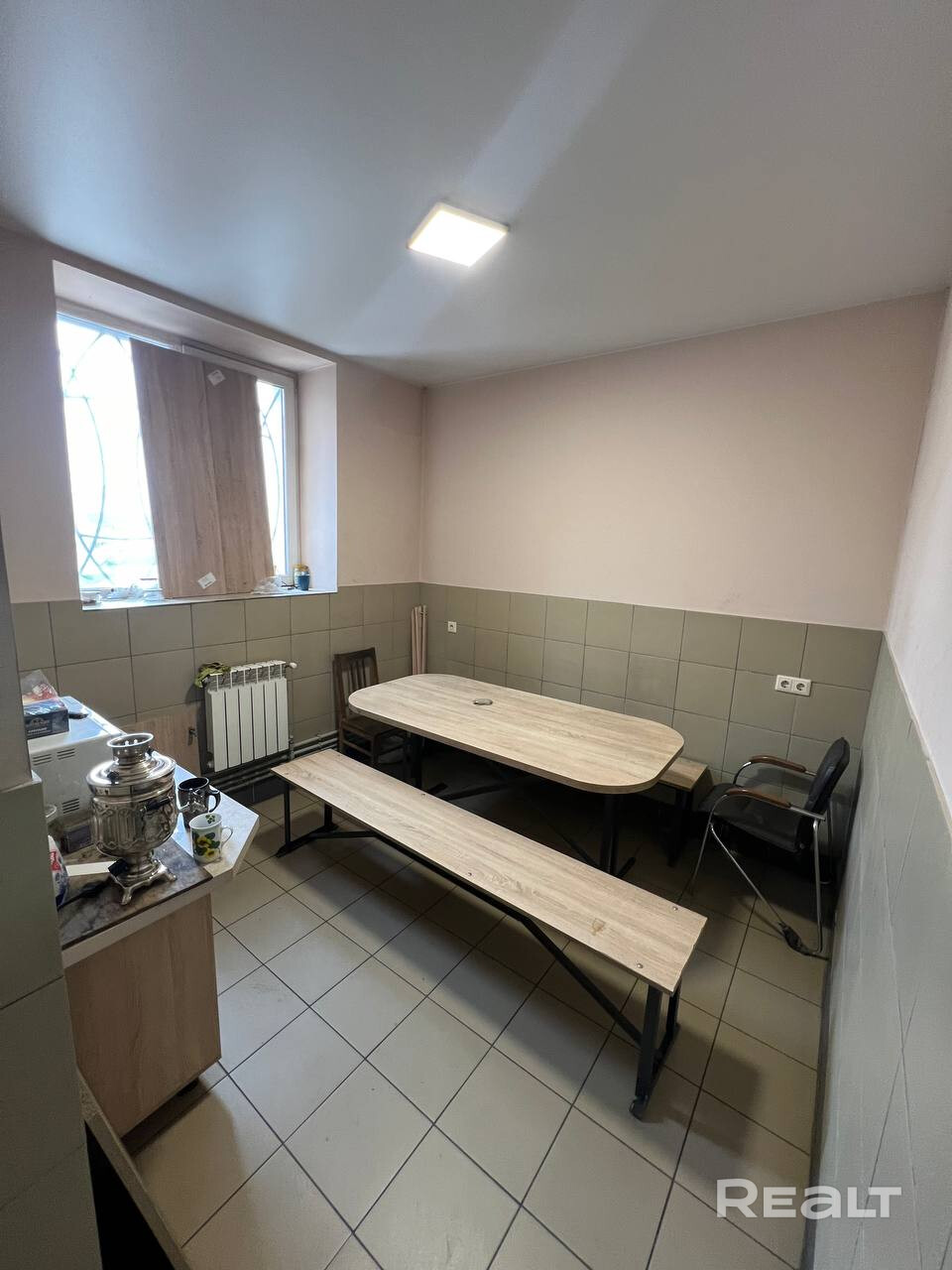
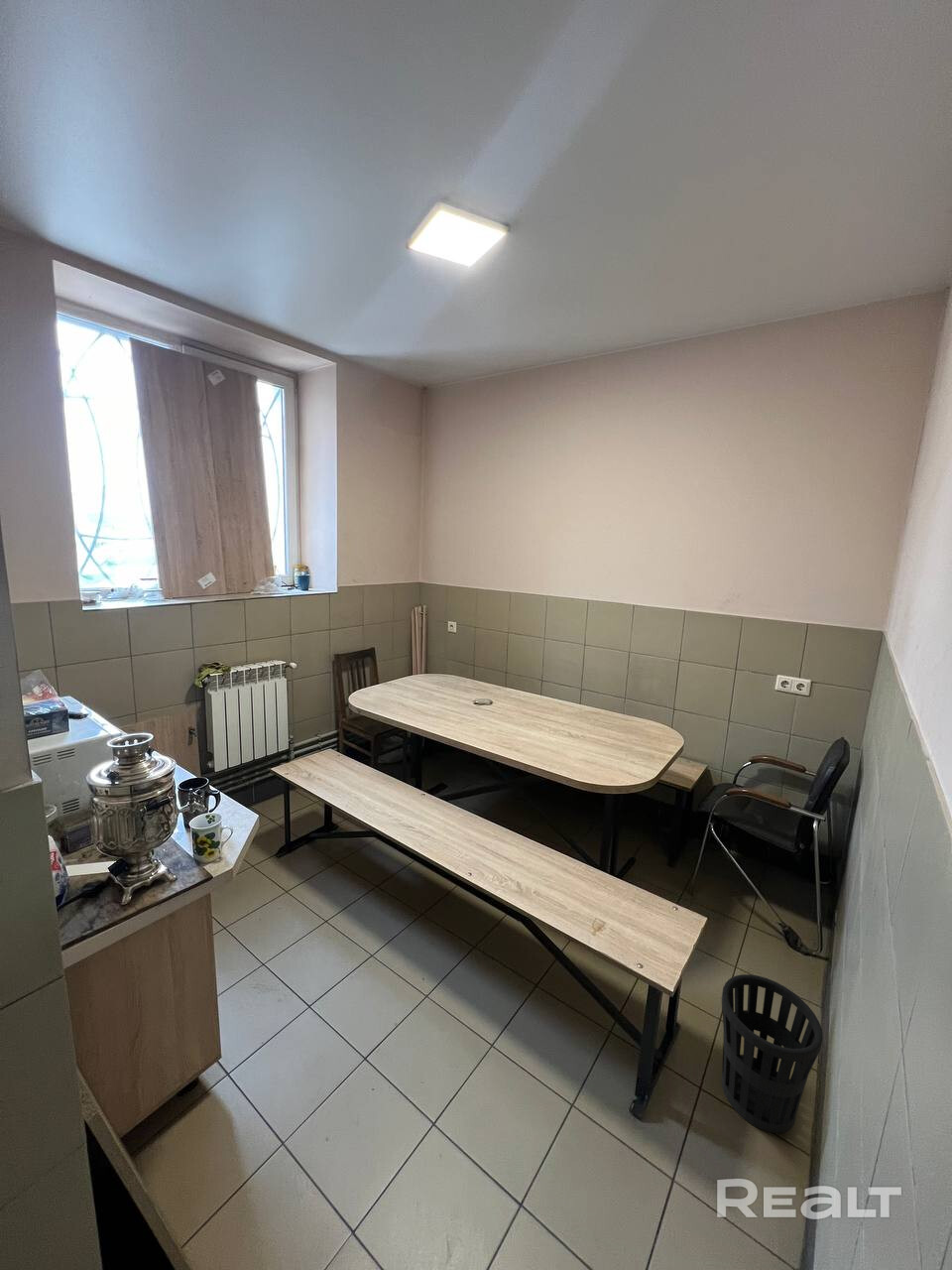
+ wastebasket (764, 1053)
